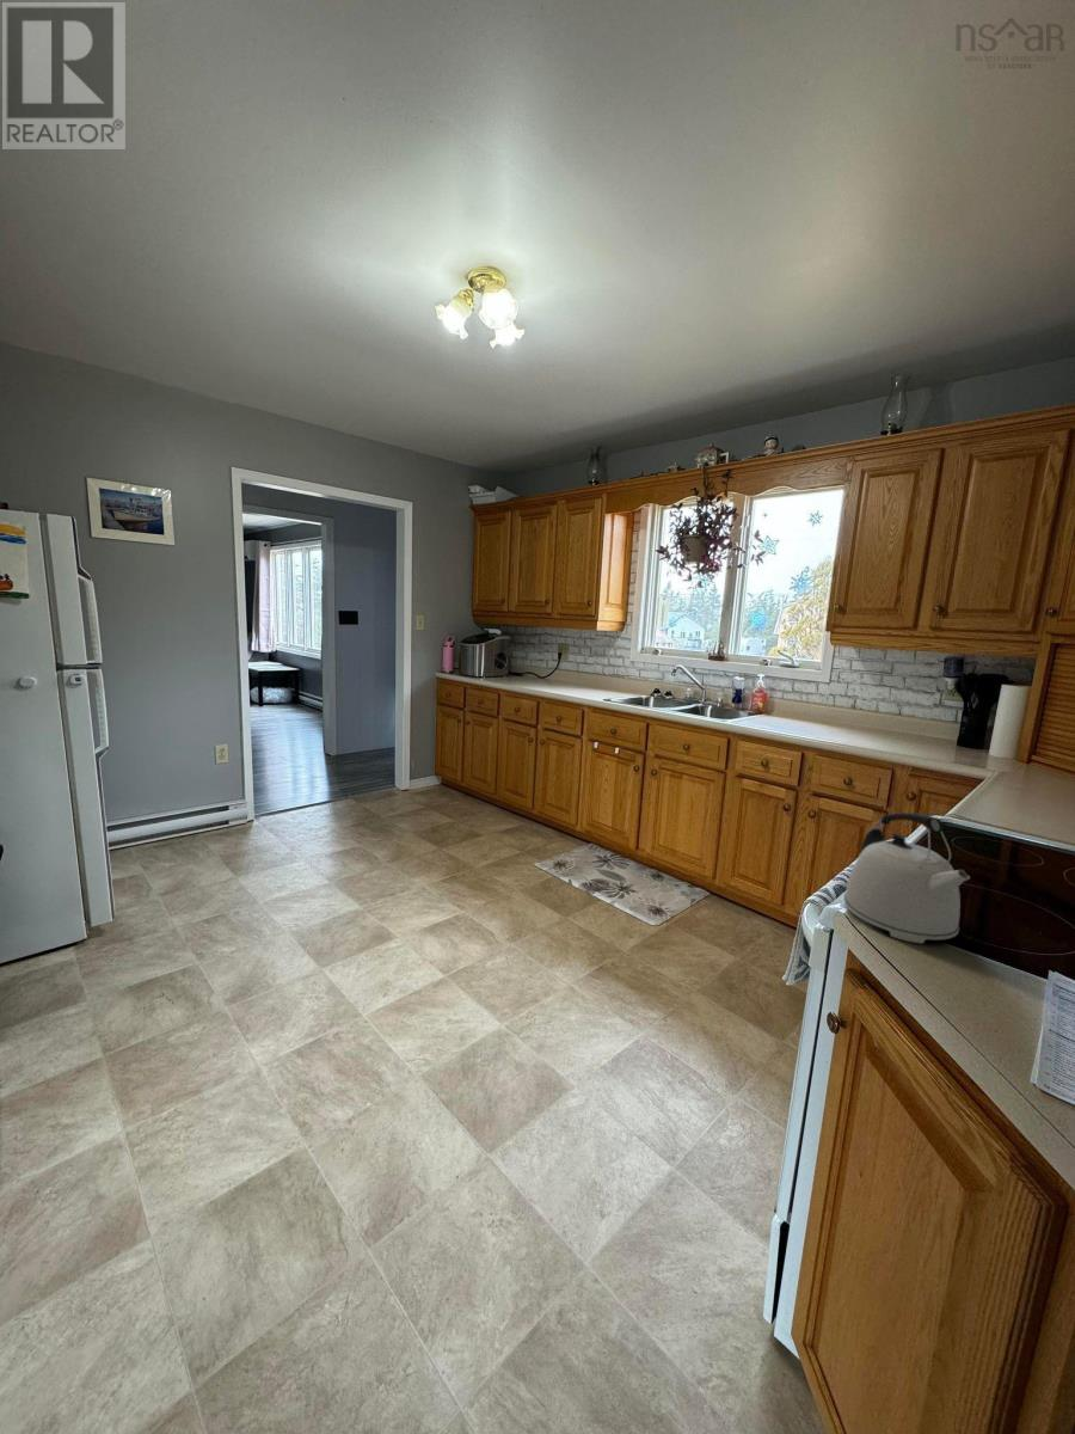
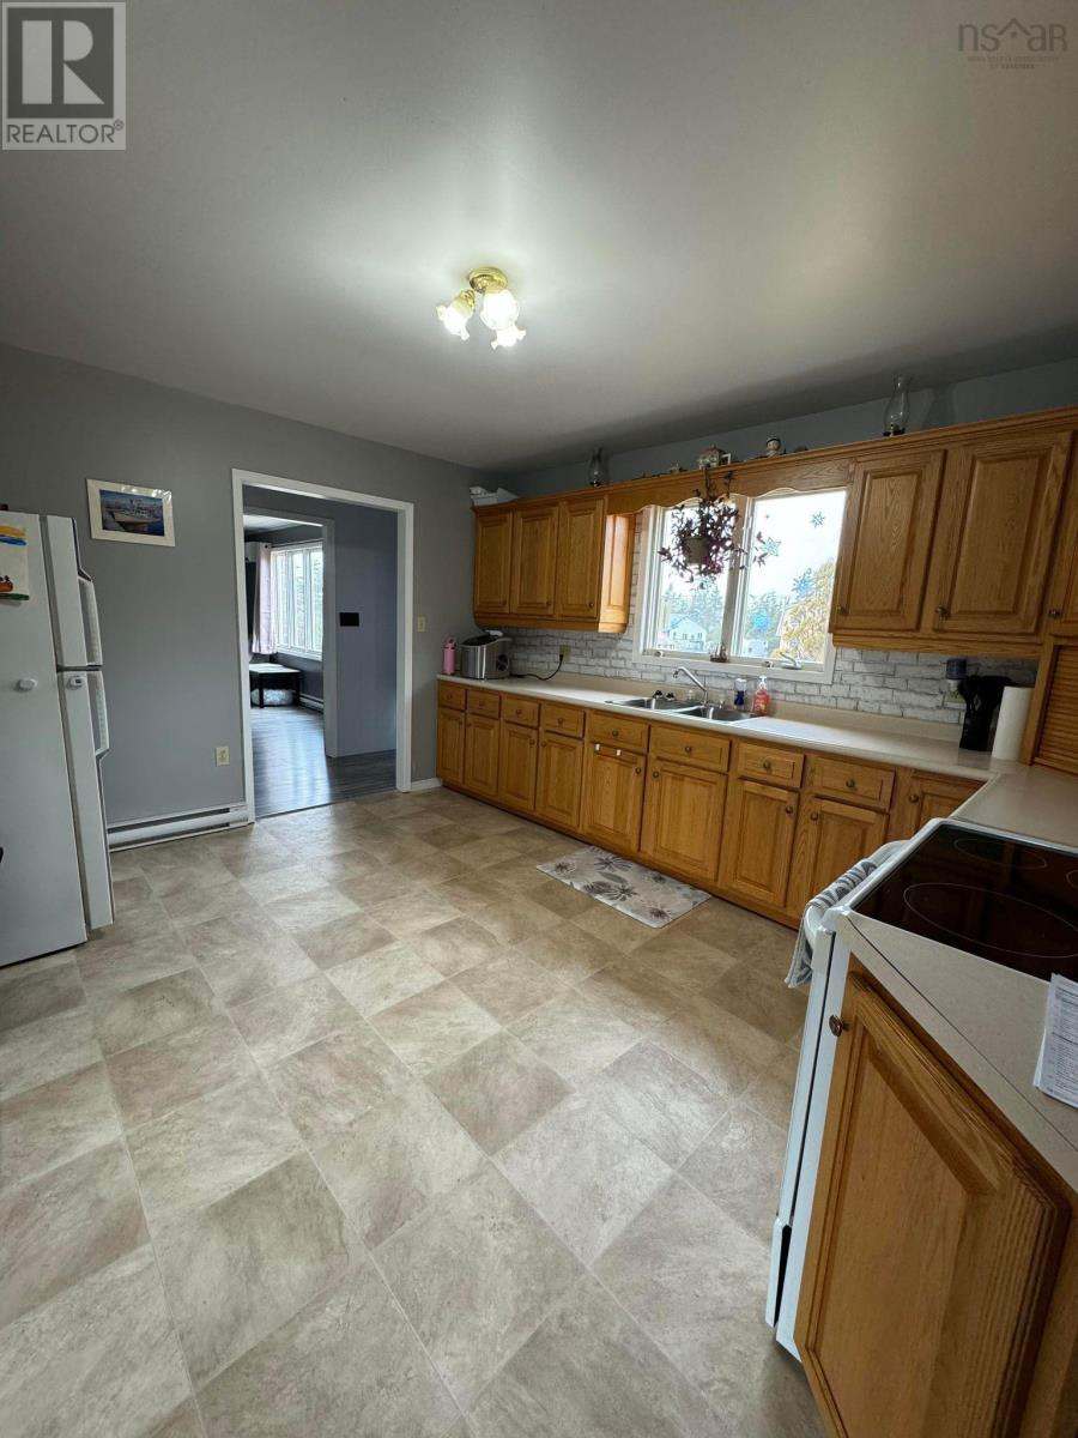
- kettle (908, 865)
